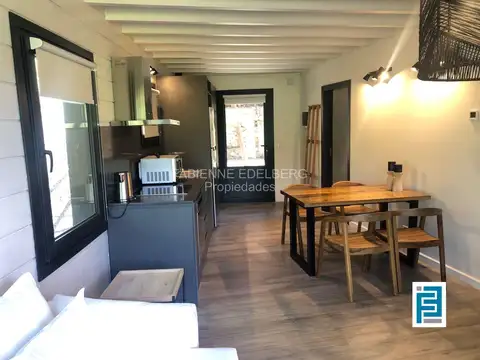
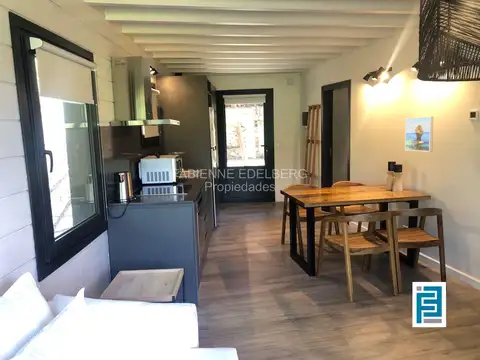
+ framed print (418, 134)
